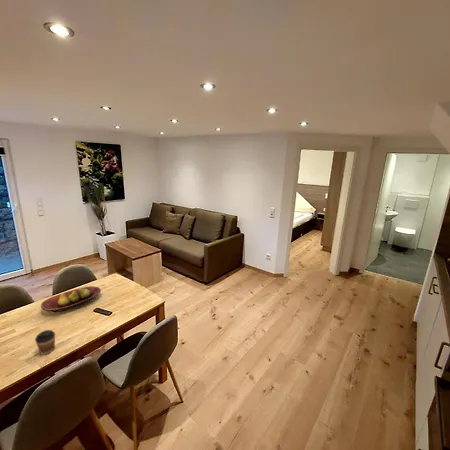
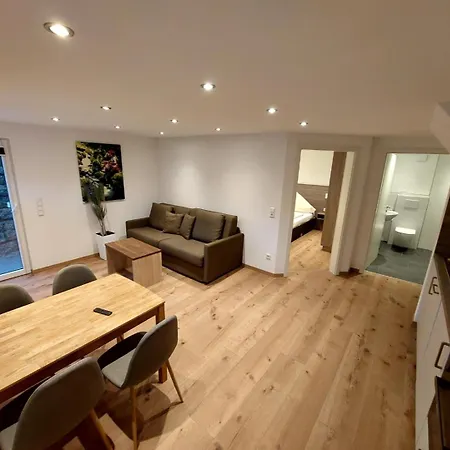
- coffee cup (46, 341)
- fruit bowl (72, 297)
